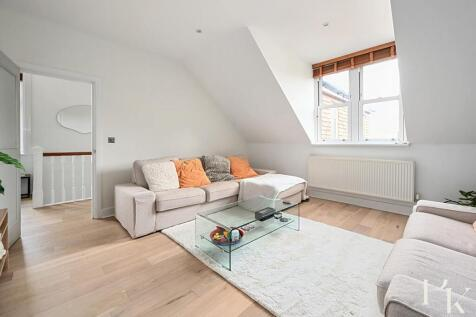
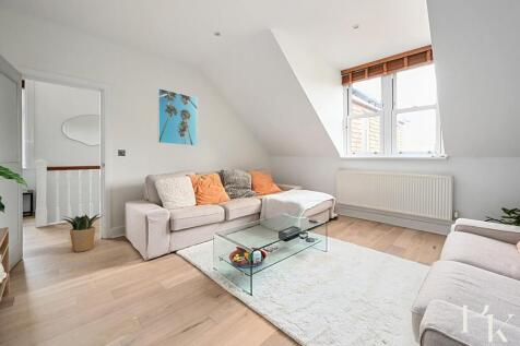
+ potted plant (83, 231)
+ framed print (178, 119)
